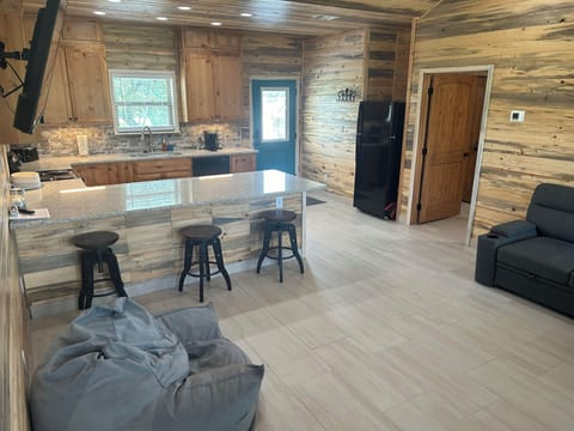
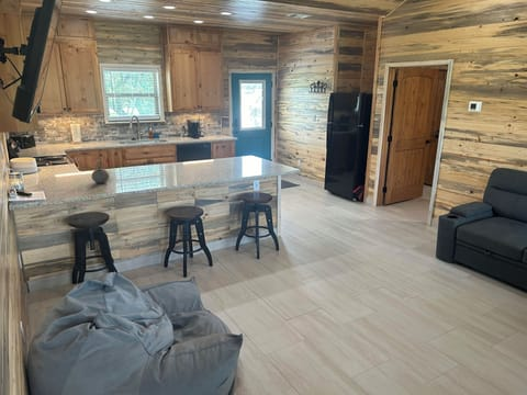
+ kettle (100, 171)
